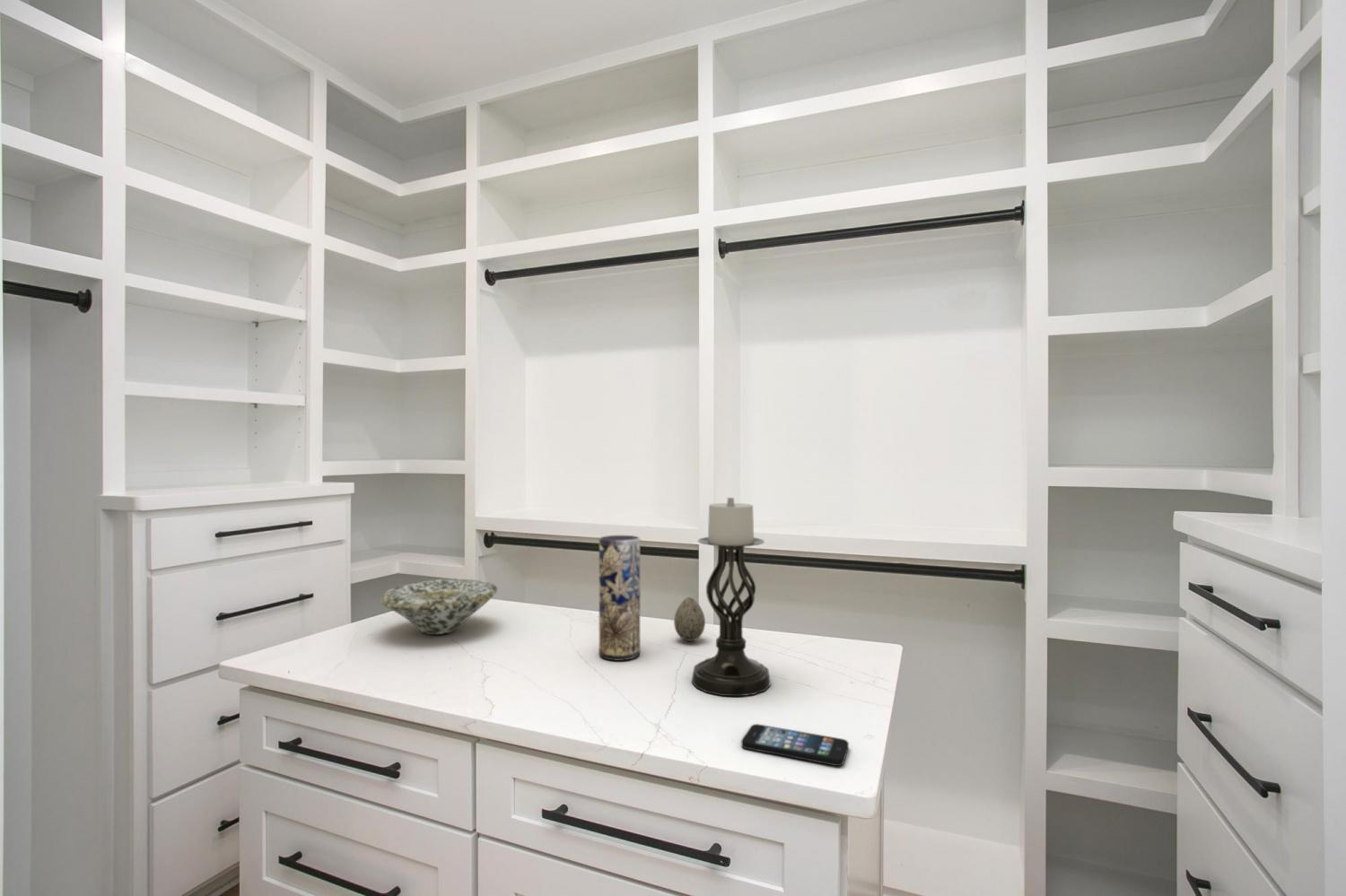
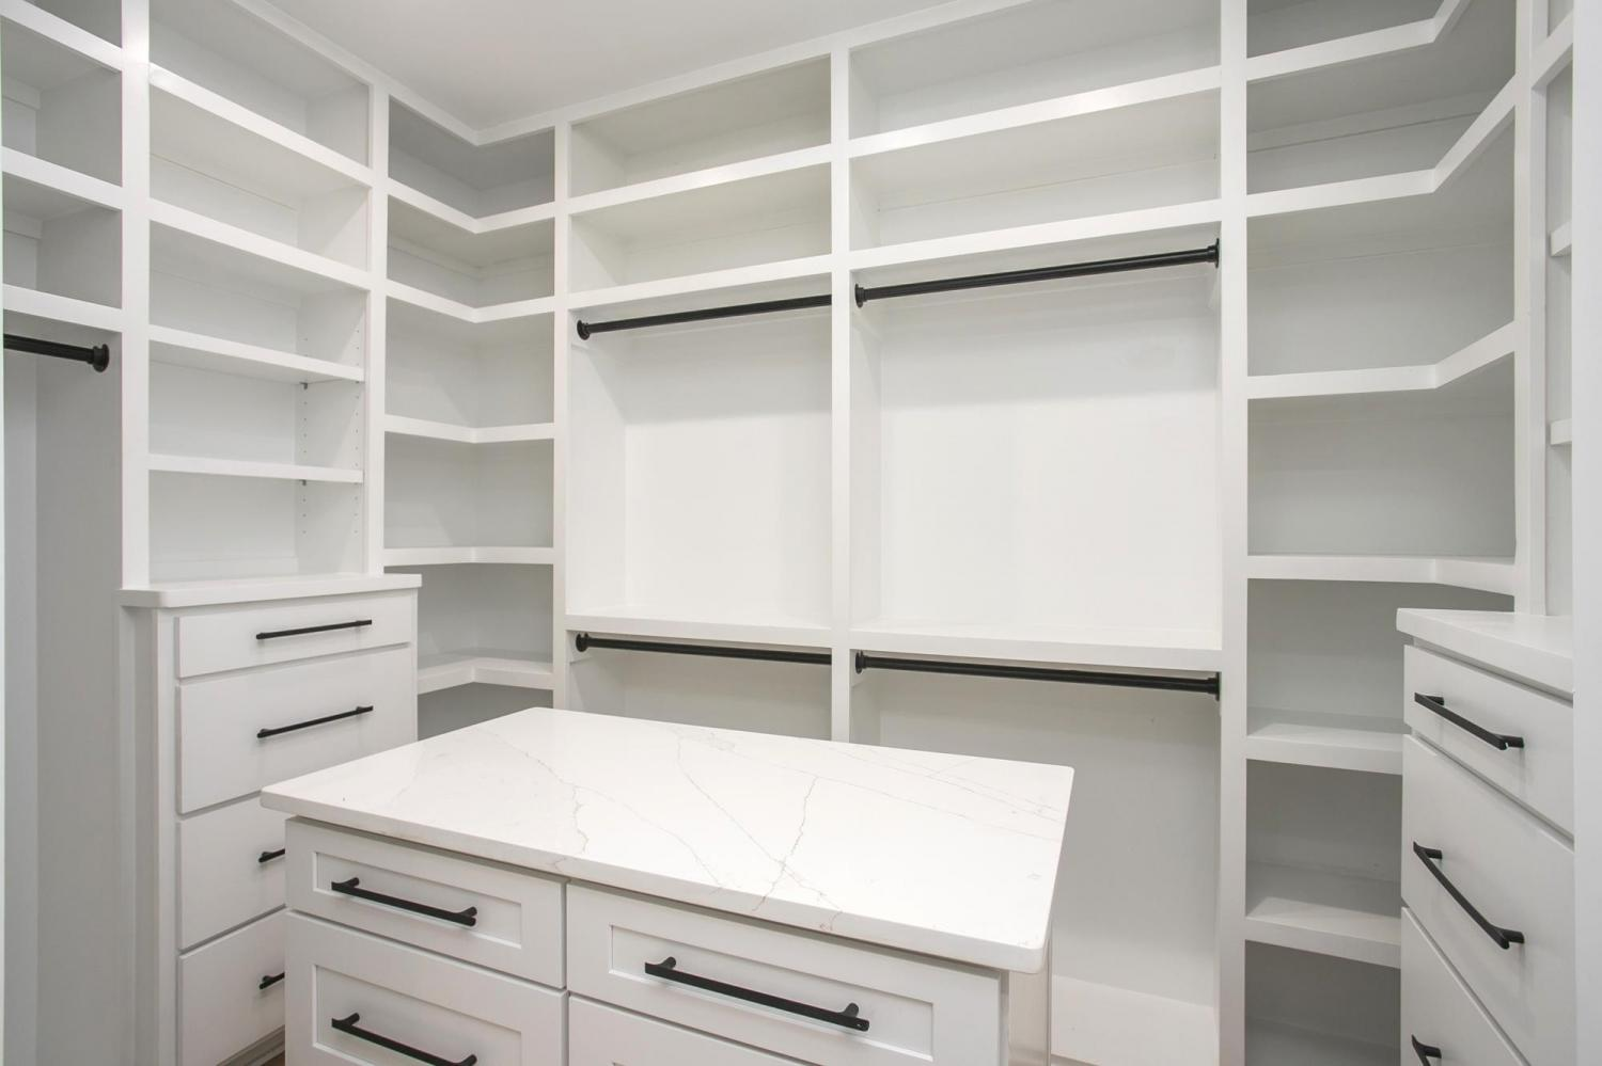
- candle holder (731, 589)
- bowl (441, 610)
- vase (619, 596)
- smartphone (794, 744)
- decorative egg (689, 619)
